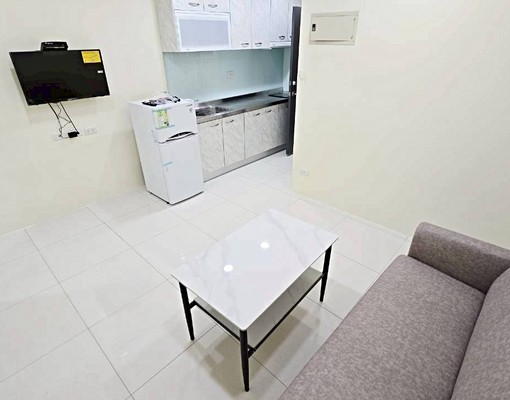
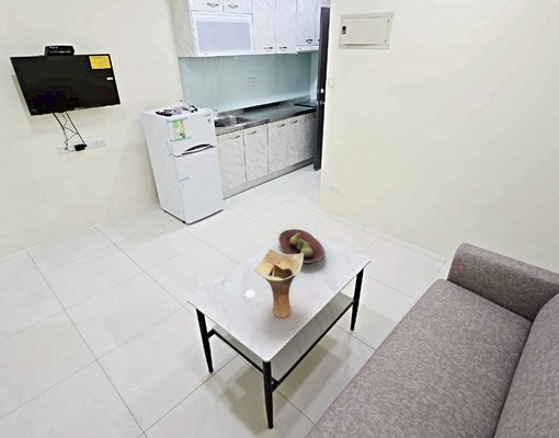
+ vase (280, 286)
+ fruit bowl (300, 244)
